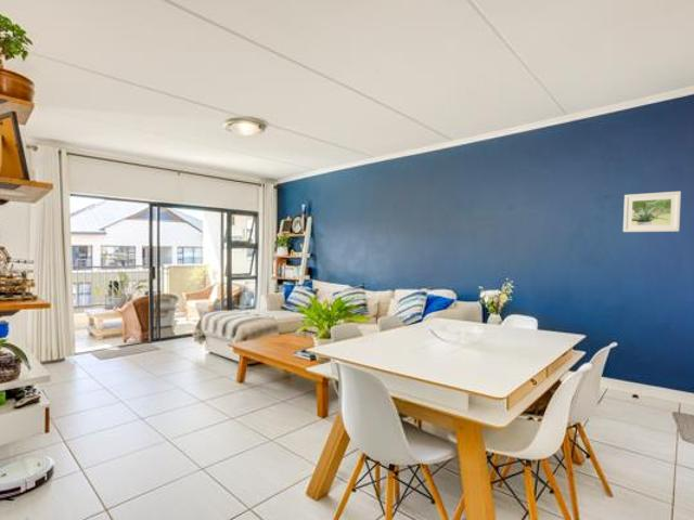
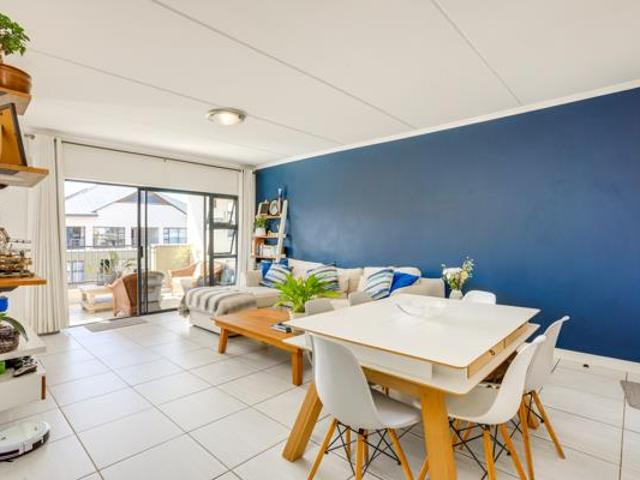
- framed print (651, 212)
